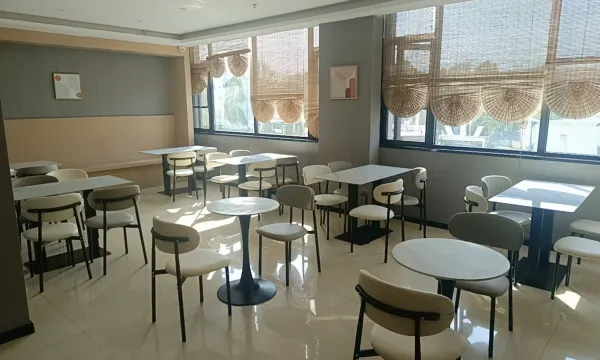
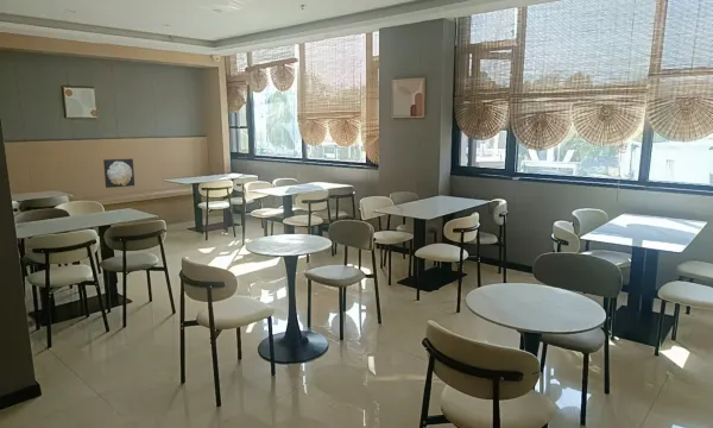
+ wall art (119, 172)
